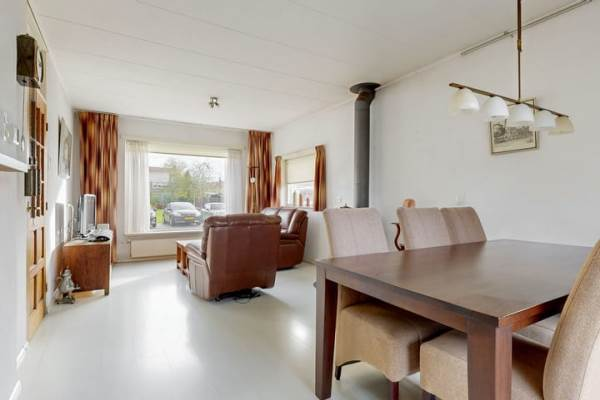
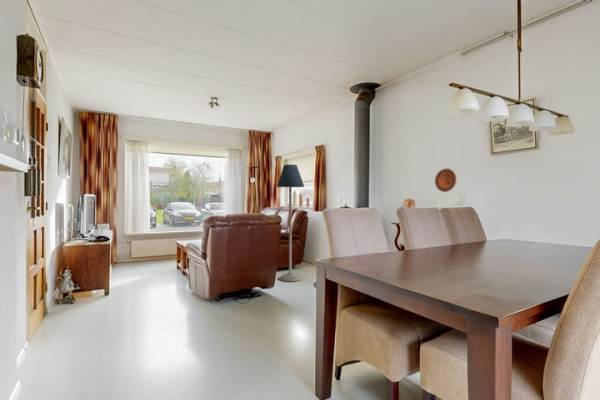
+ floor lamp (290, 221)
+ decorative plate (445, 180)
